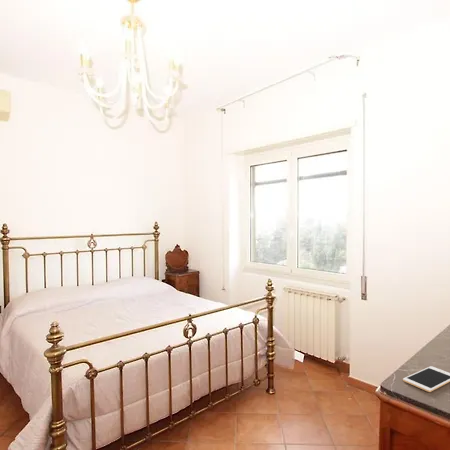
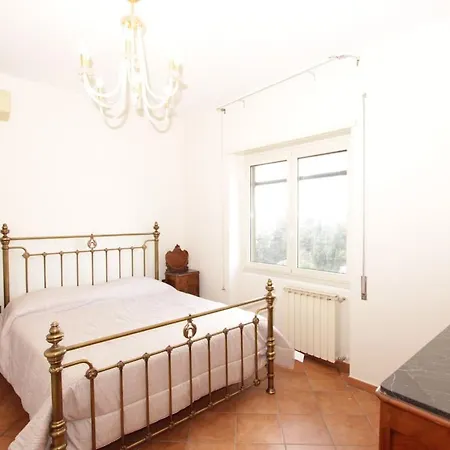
- cell phone (430, 378)
